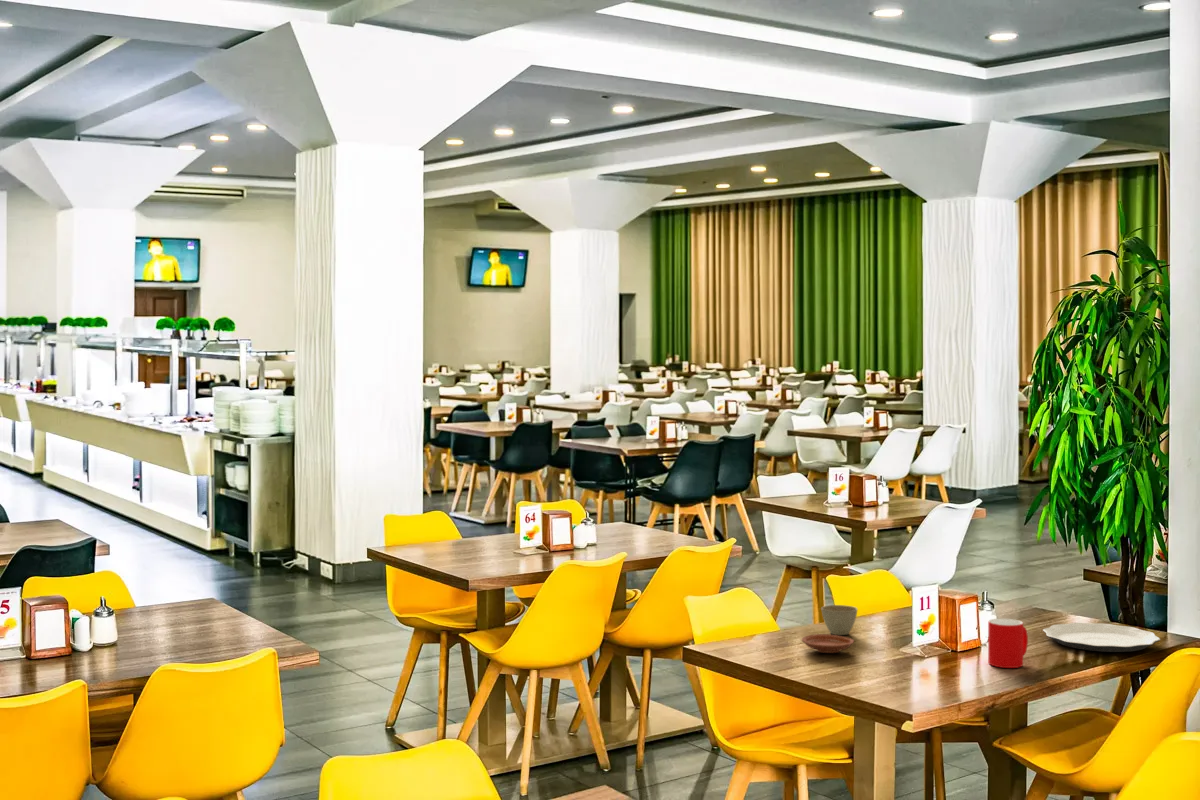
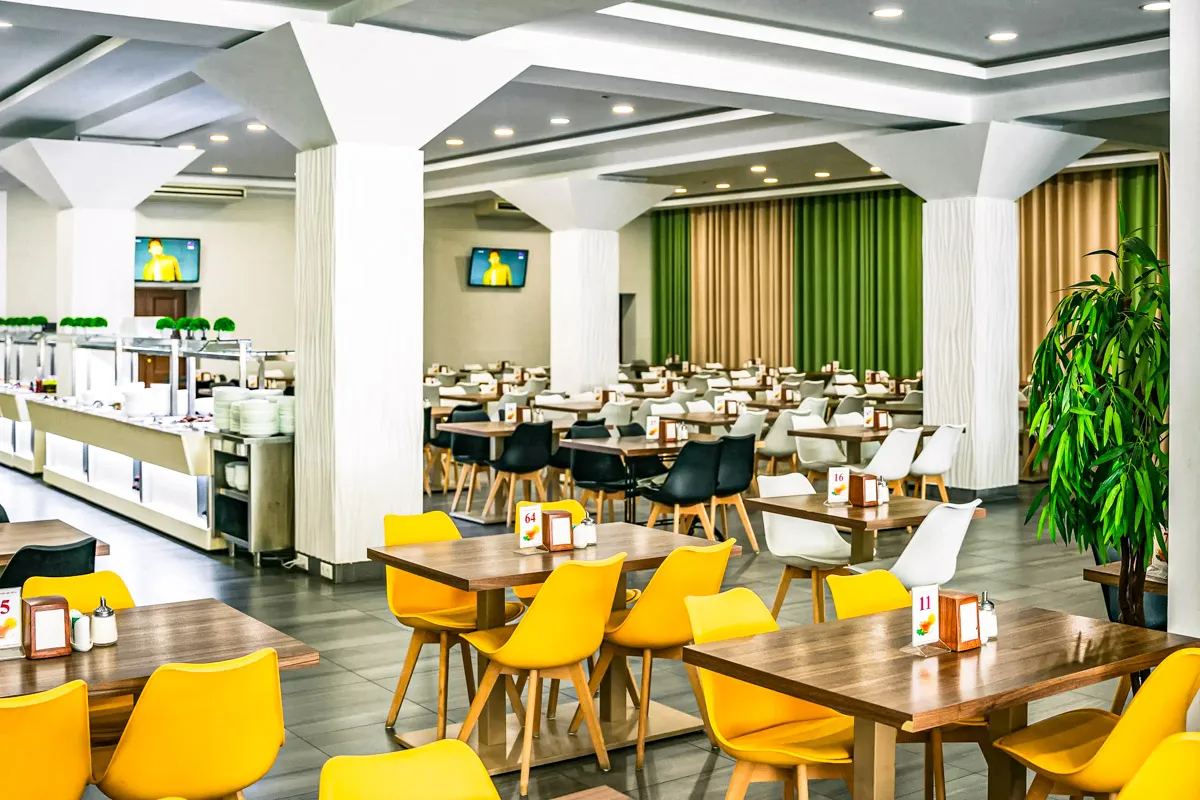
- flower pot (839, 620)
- plate (827, 645)
- plate (1100, 638)
- cup (1010, 642)
